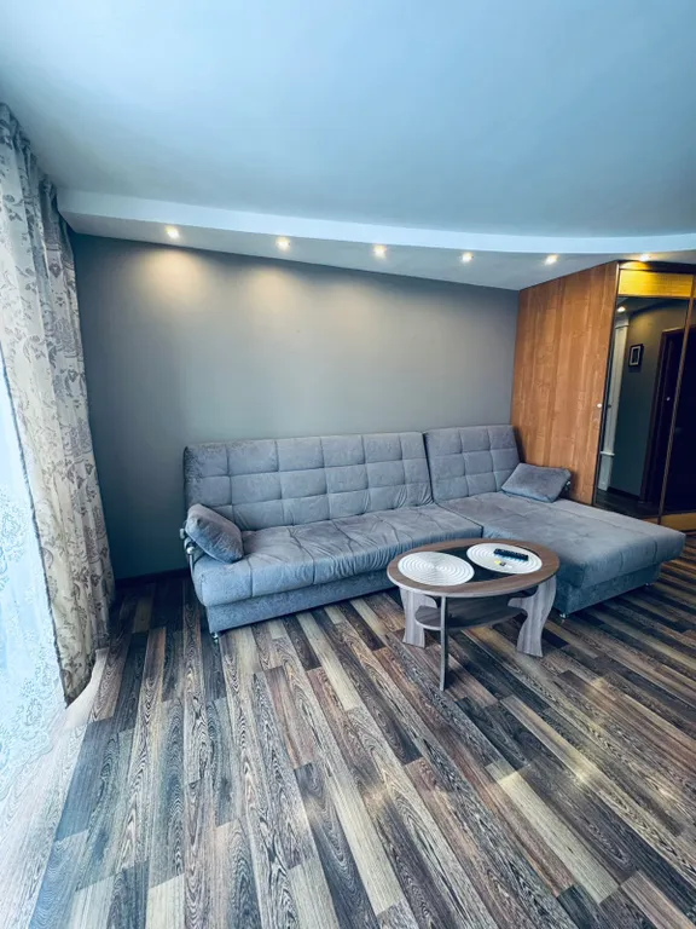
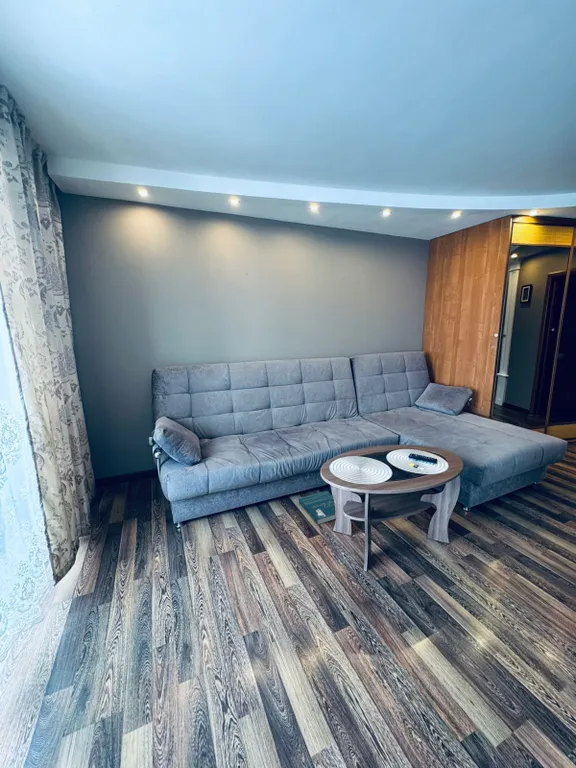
+ book (322, 506)
